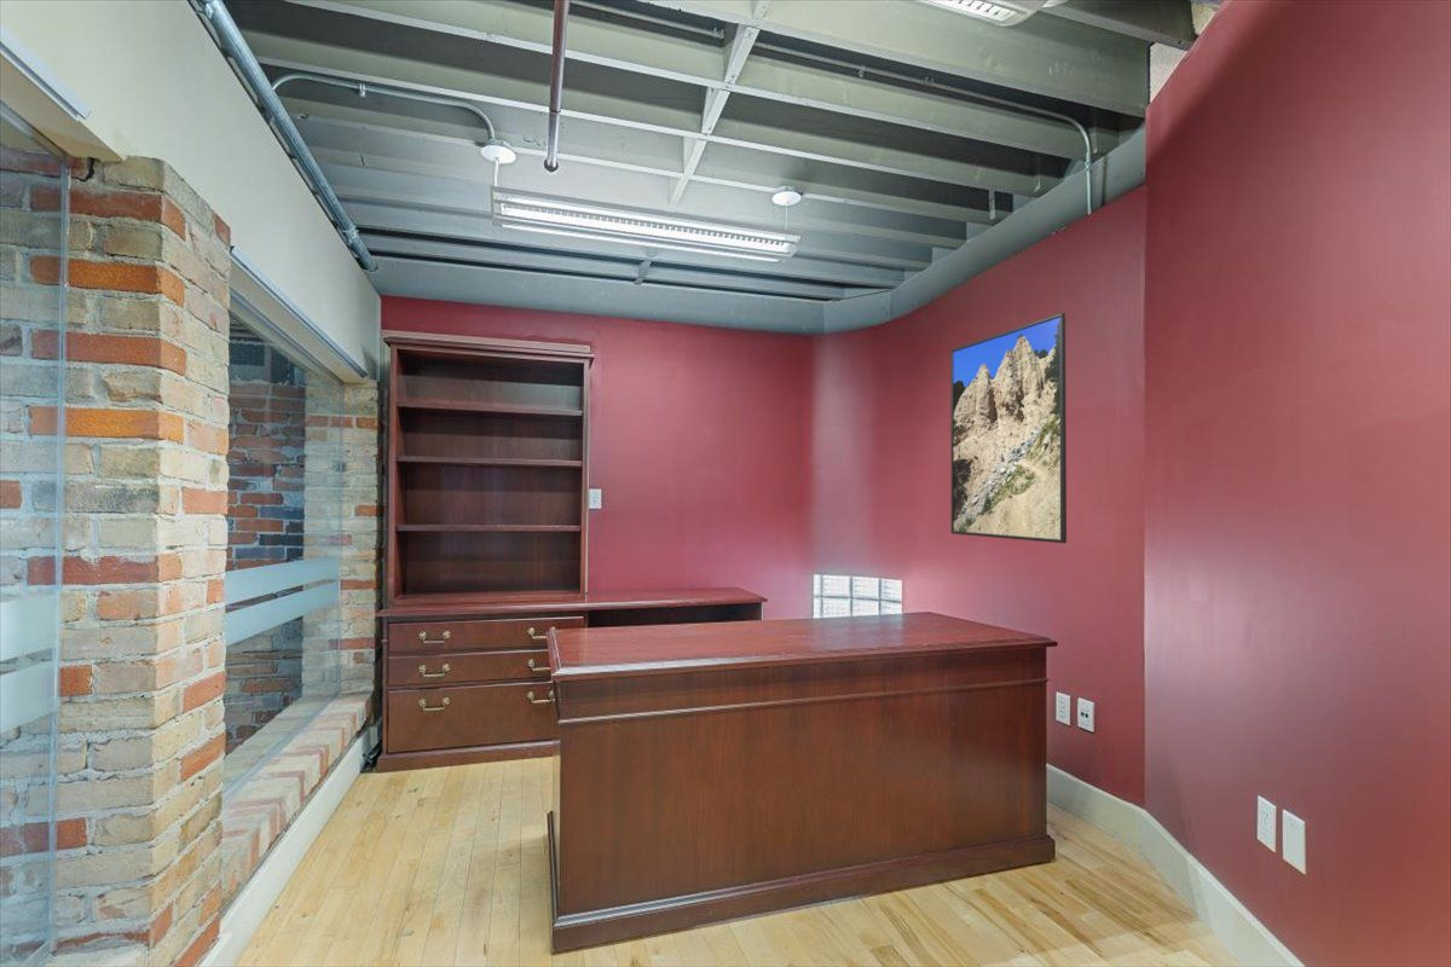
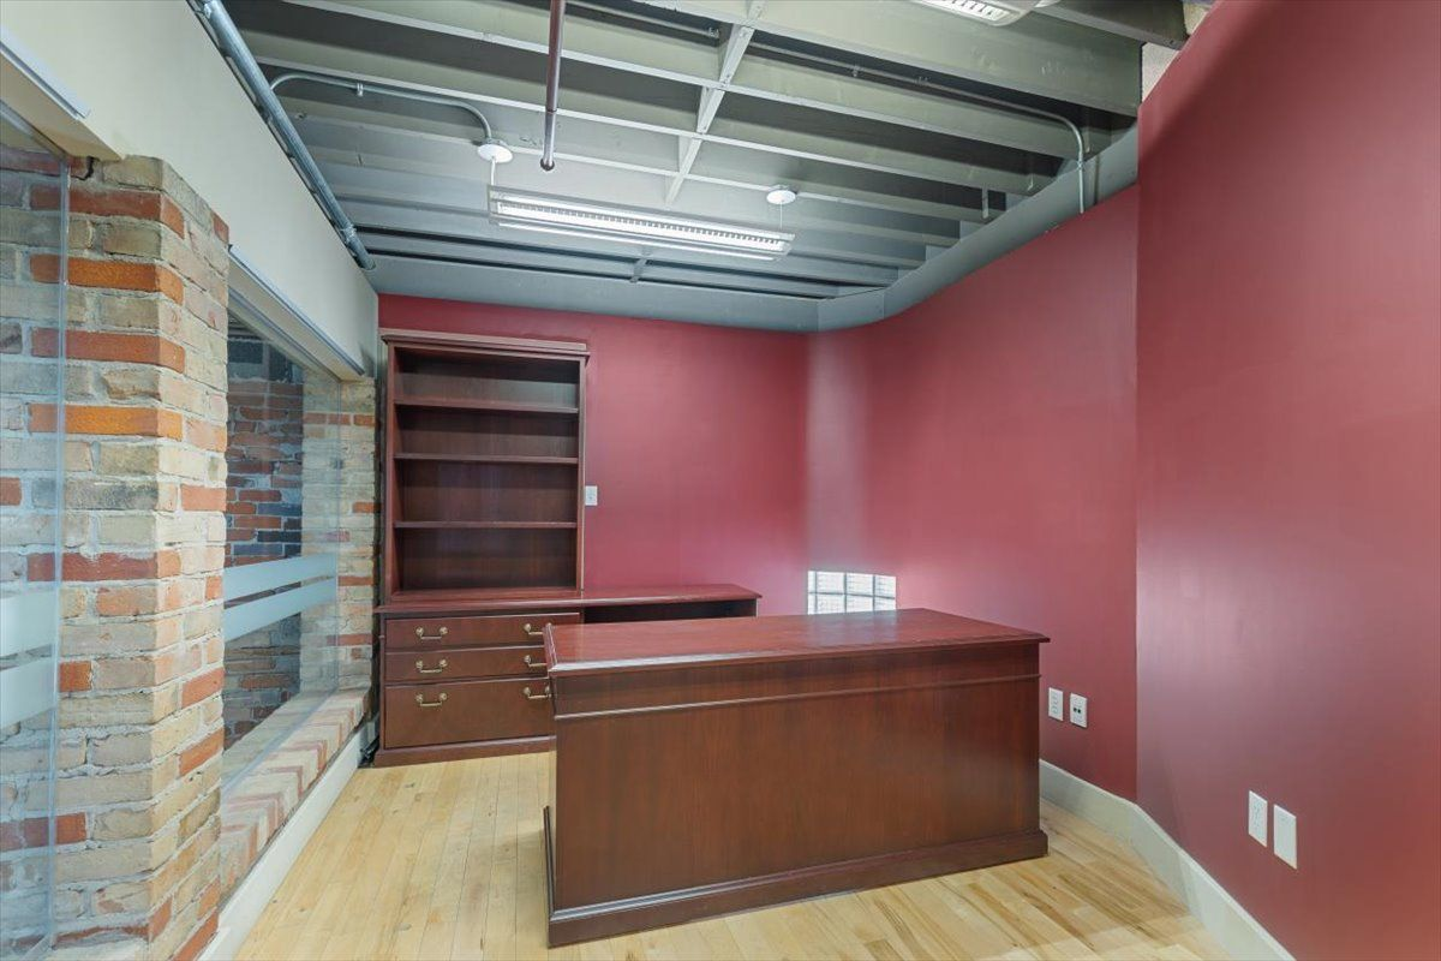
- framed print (1001, 435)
